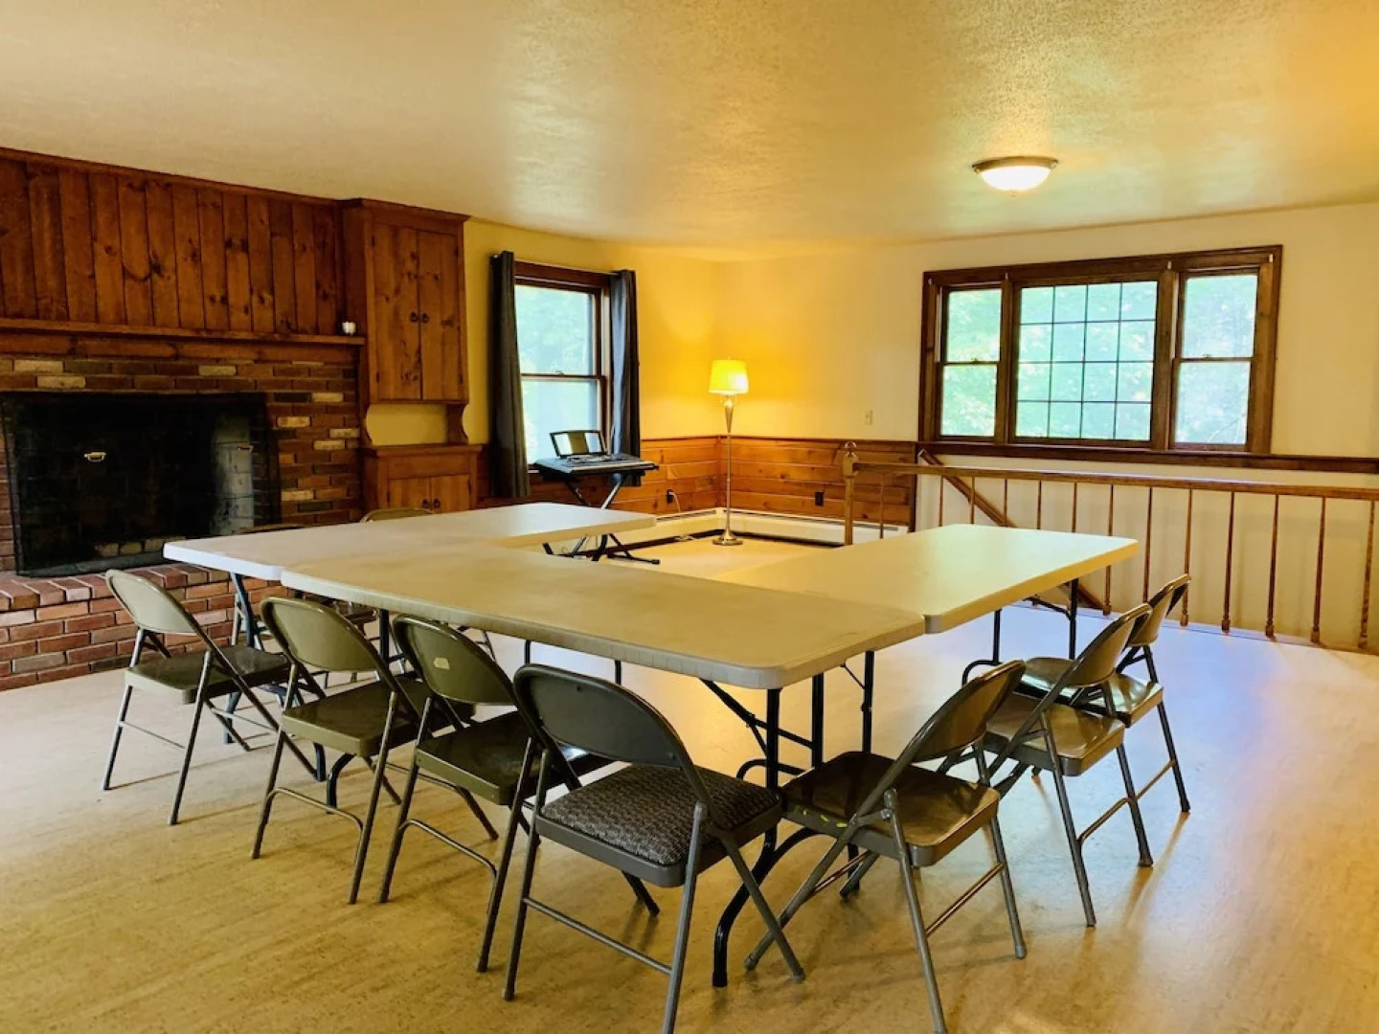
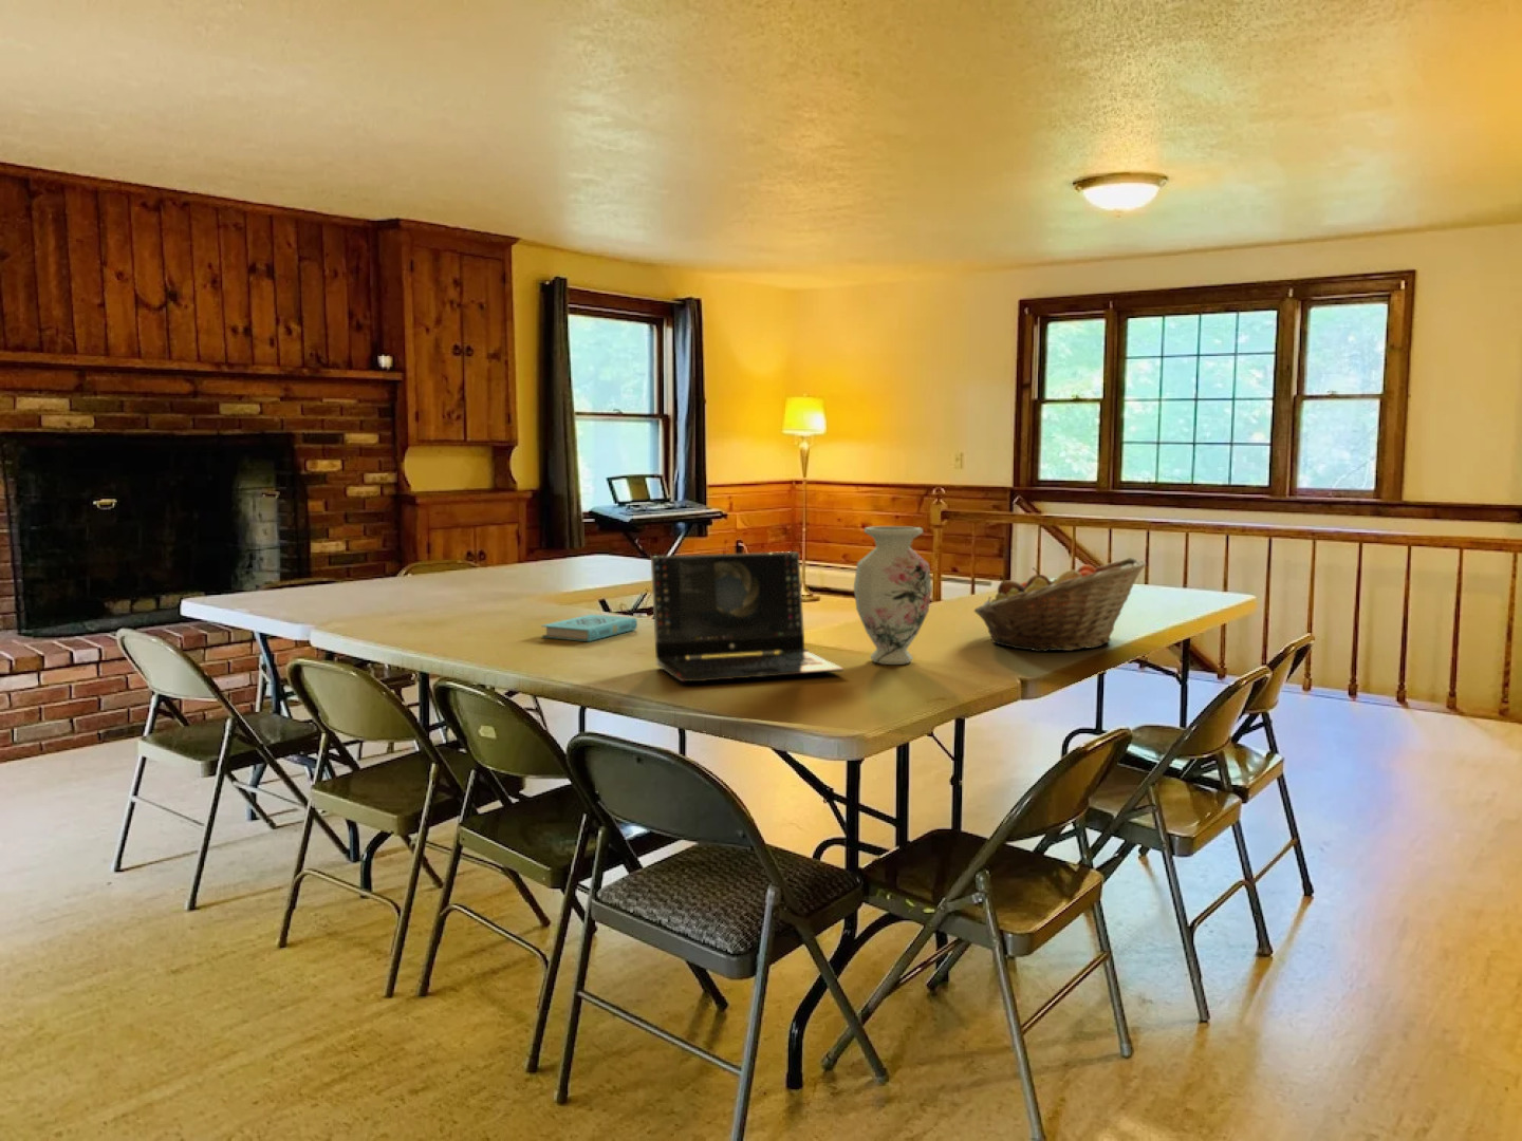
+ book (590, 627)
+ vase (892, 594)
+ laptop computer (744, 614)
+ fruit basket (1059, 599)
